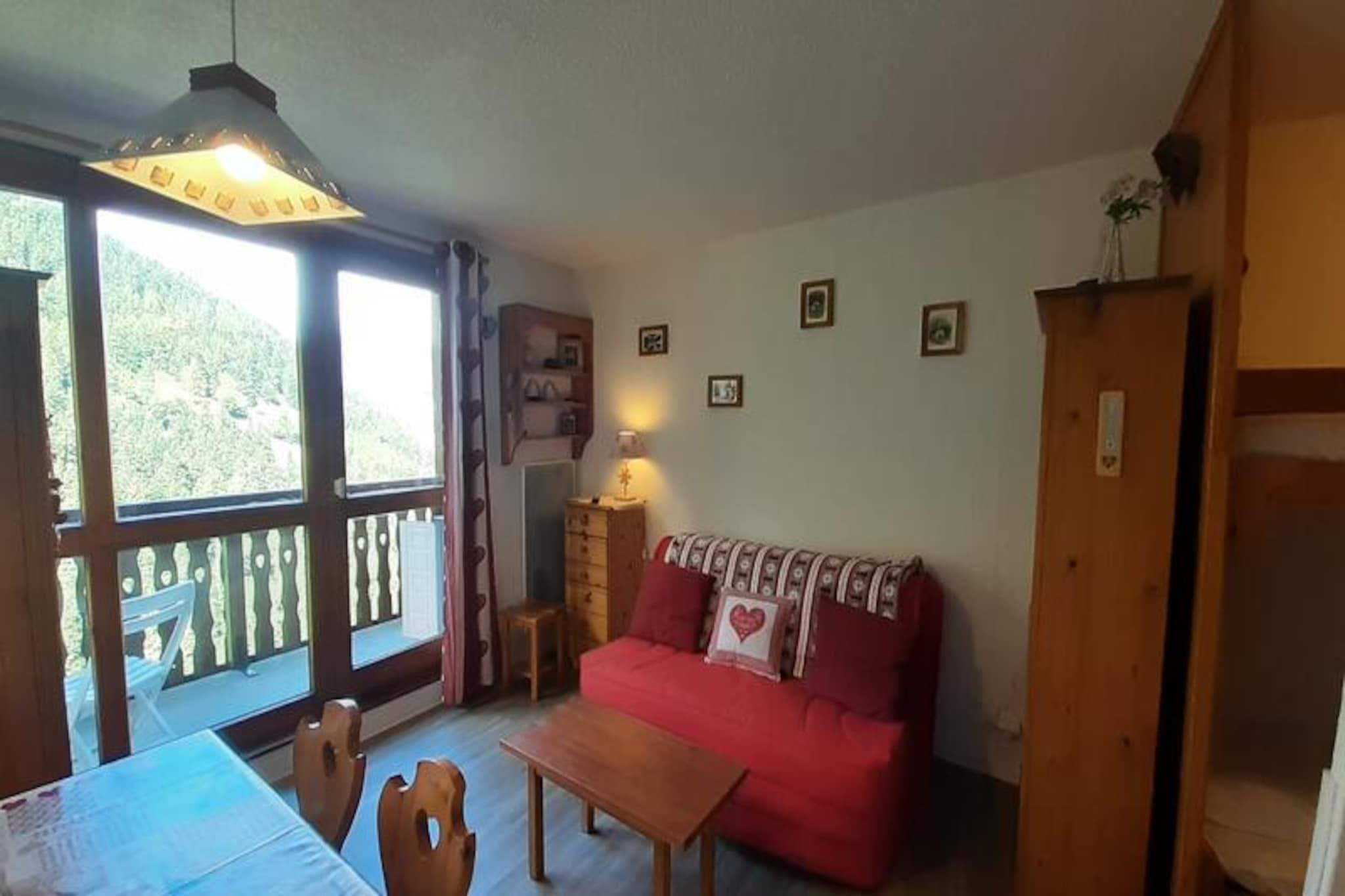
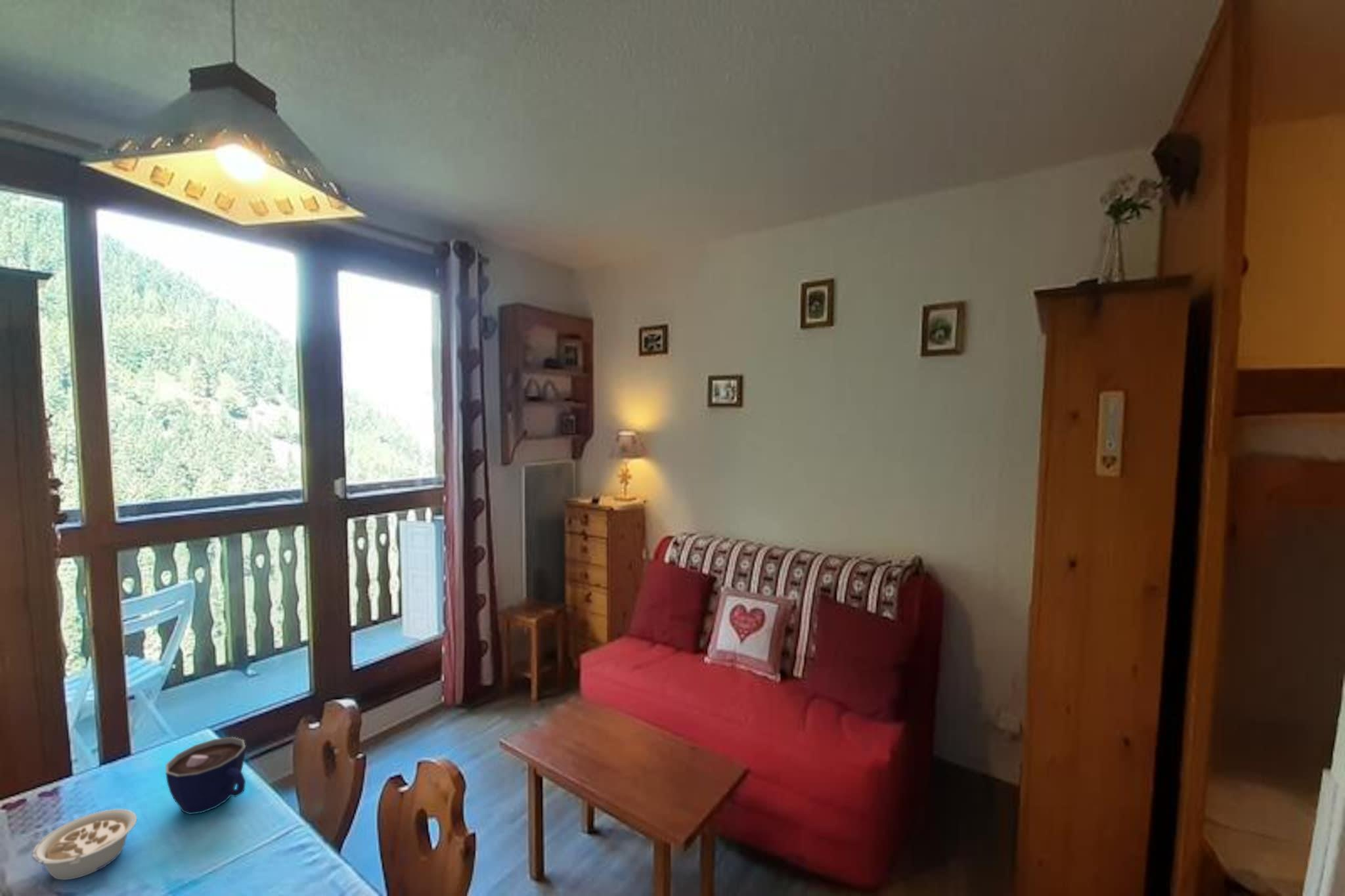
+ cup (214, 779)
+ legume (89, 845)
